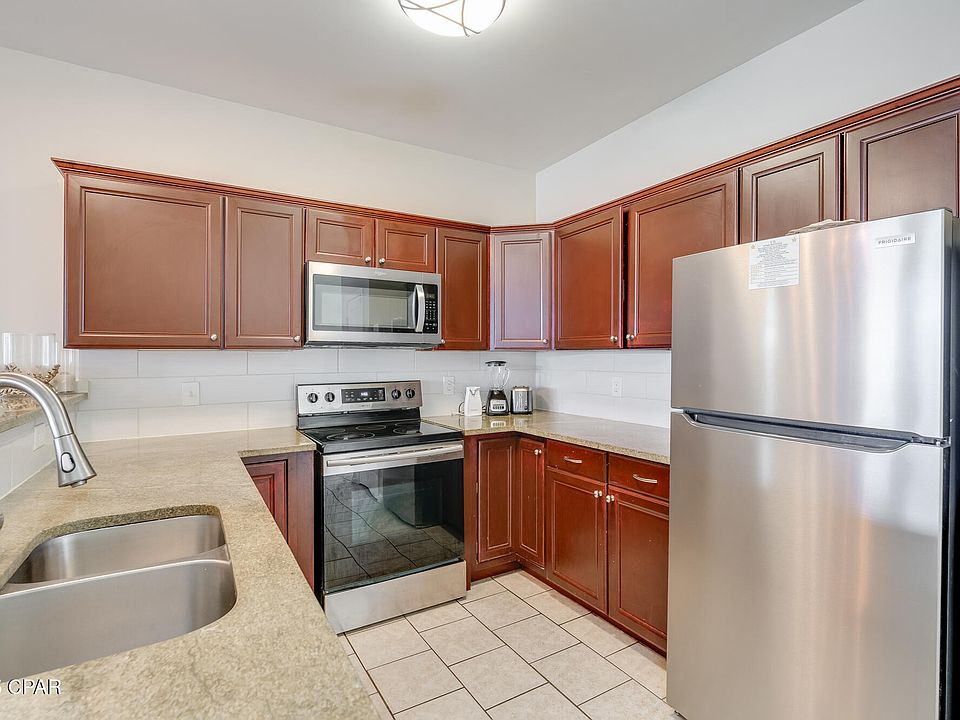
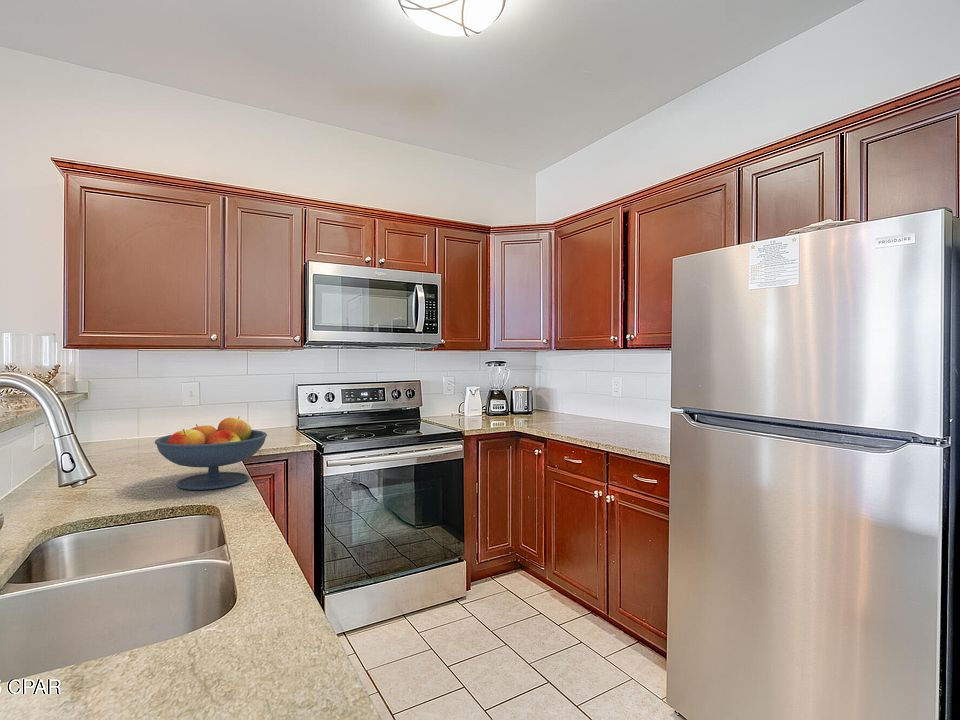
+ fruit bowl (213, 451)
